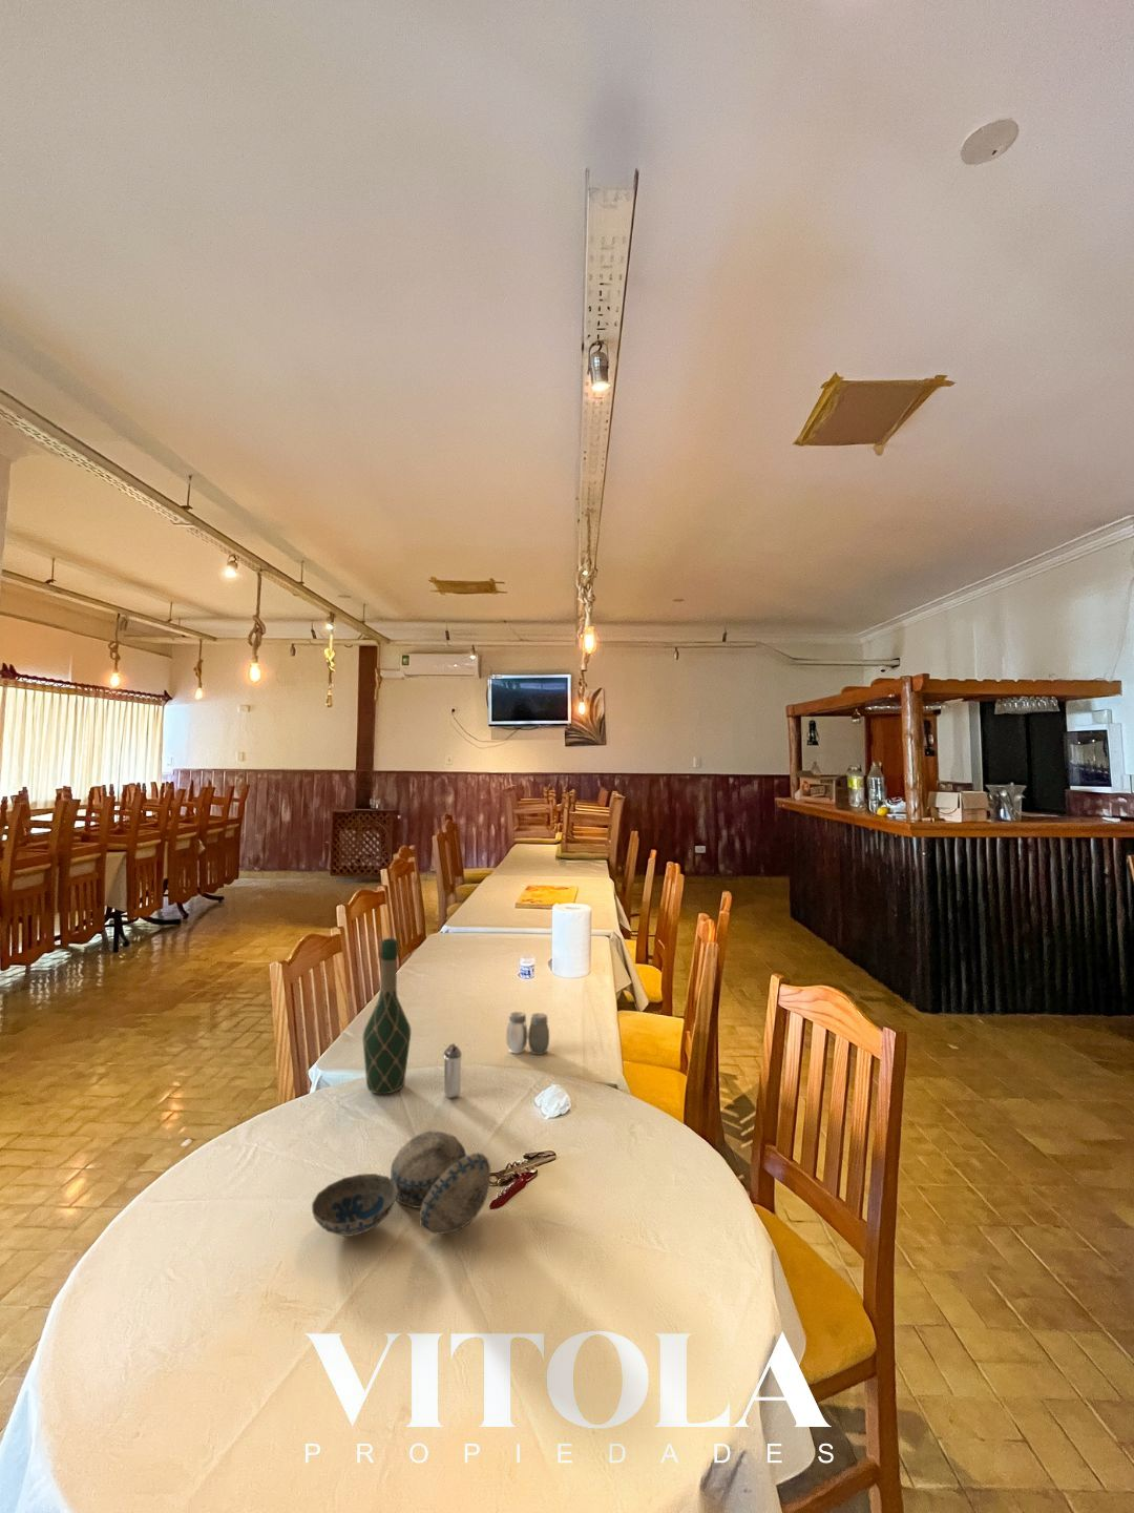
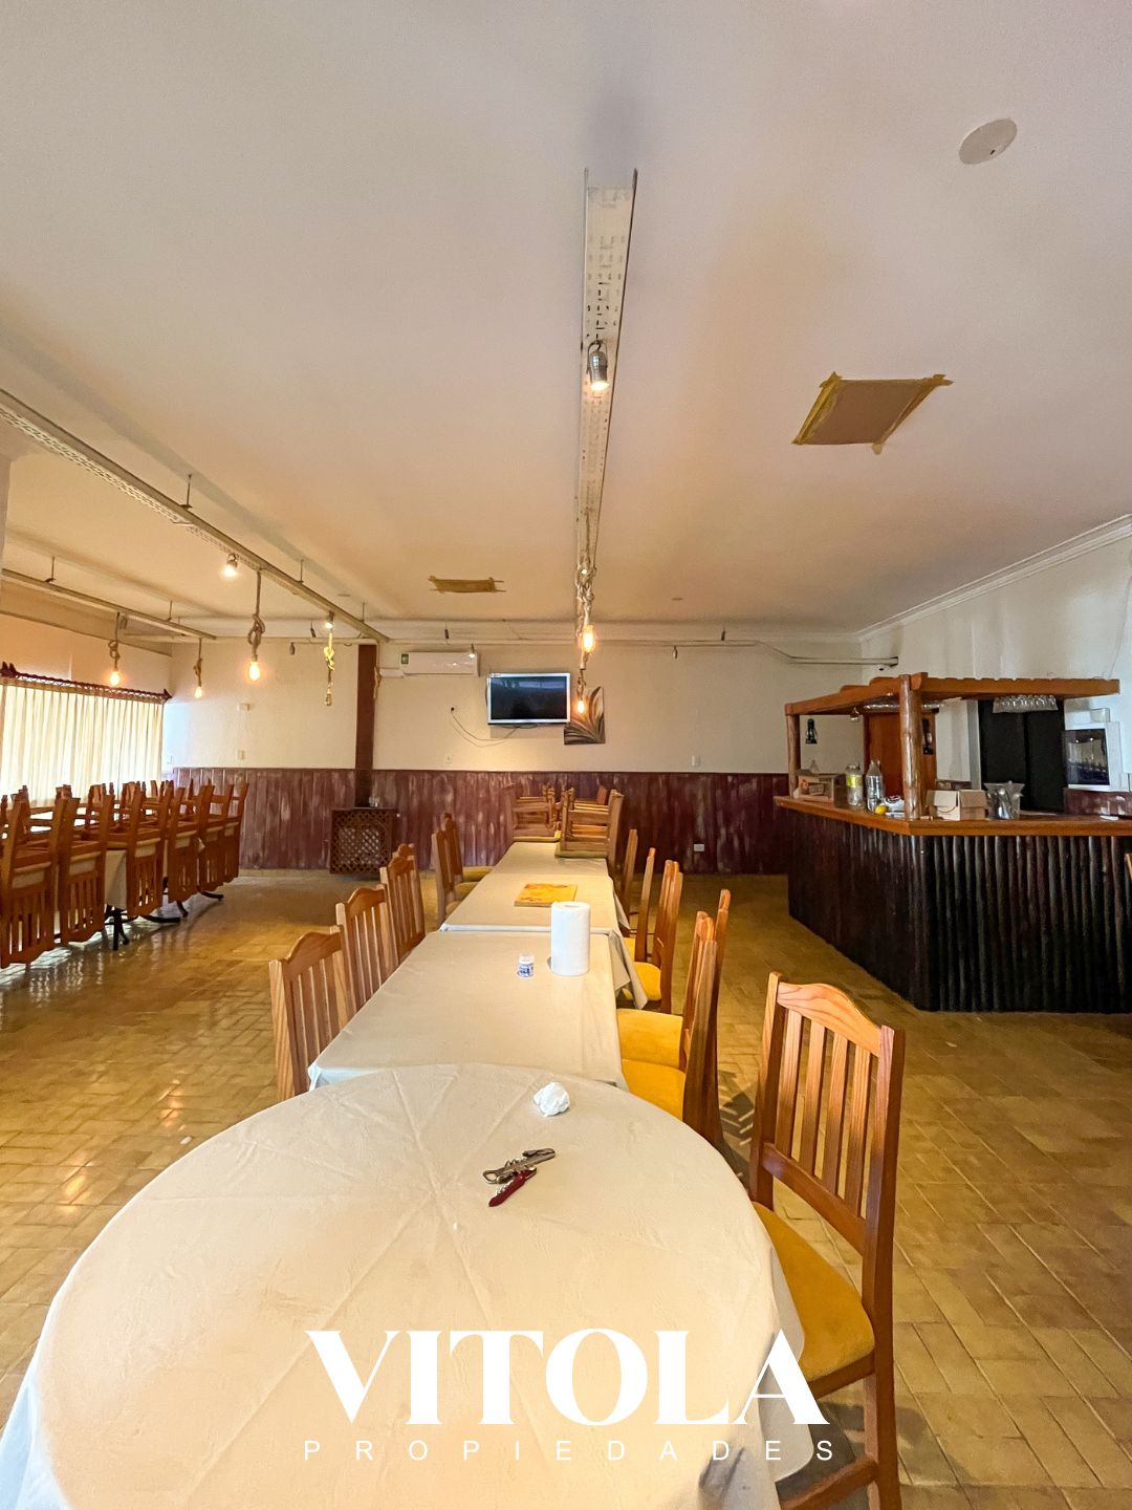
- decorative bowl (415, 1170)
- shaker (451, 1070)
- wine bottle (387, 1013)
- salt and pepper shaker (528, 1032)
